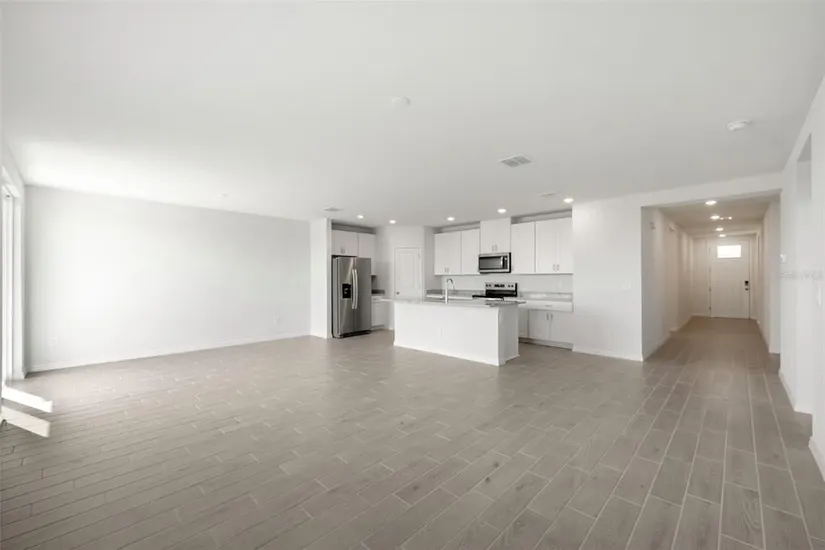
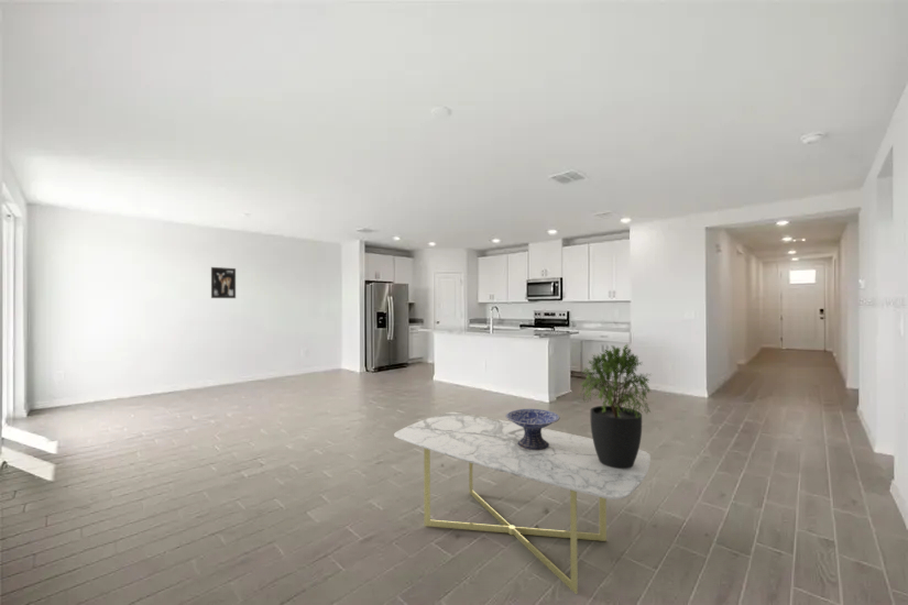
+ decorative bowl (532, 429)
+ wall art (223, 283)
+ potted plant (613, 403)
+ coffee table (516, 475)
